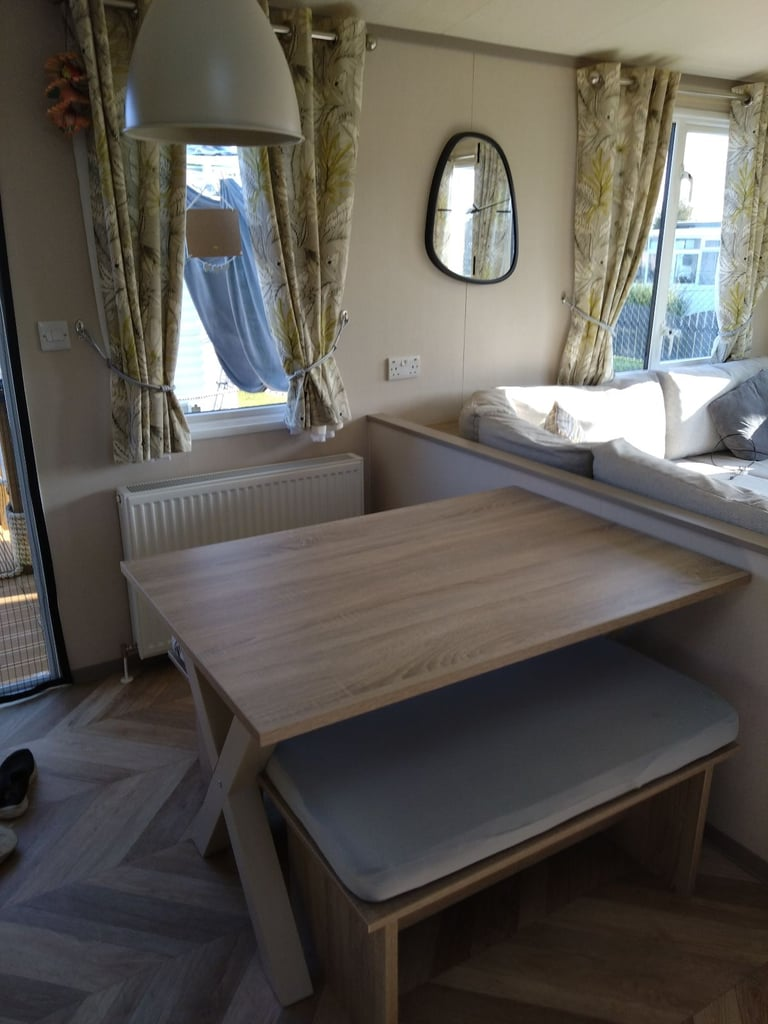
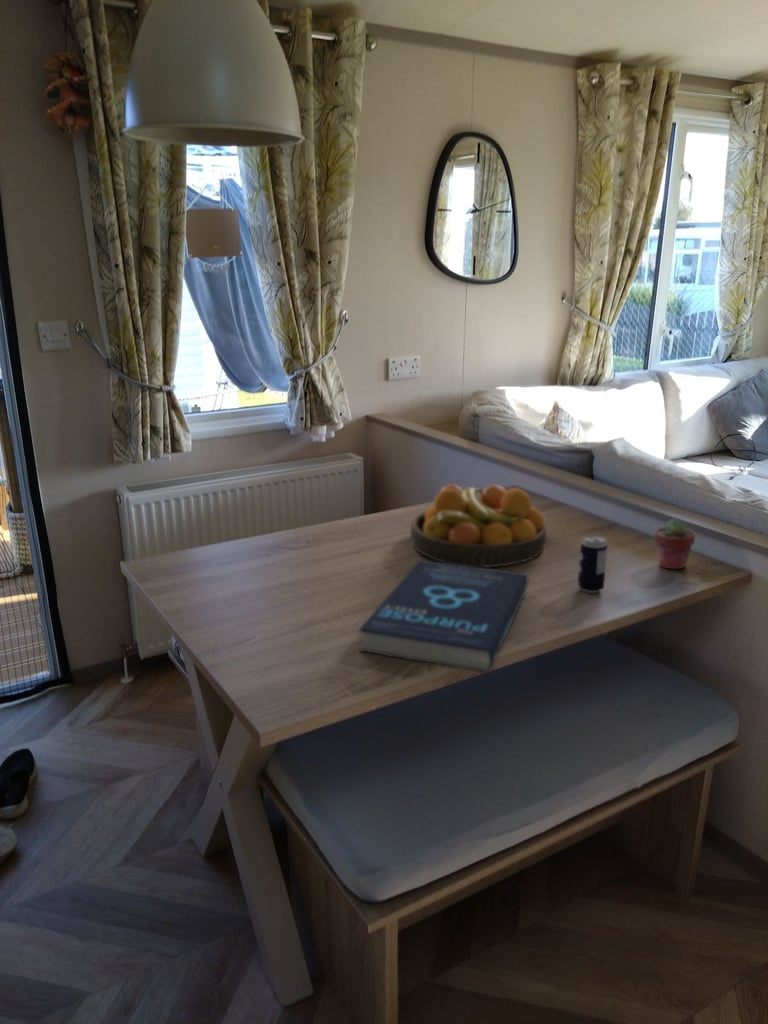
+ book (450, 609)
+ fruit bowl (478, 514)
+ beverage can (592, 564)
+ potted succulent (674, 541)
